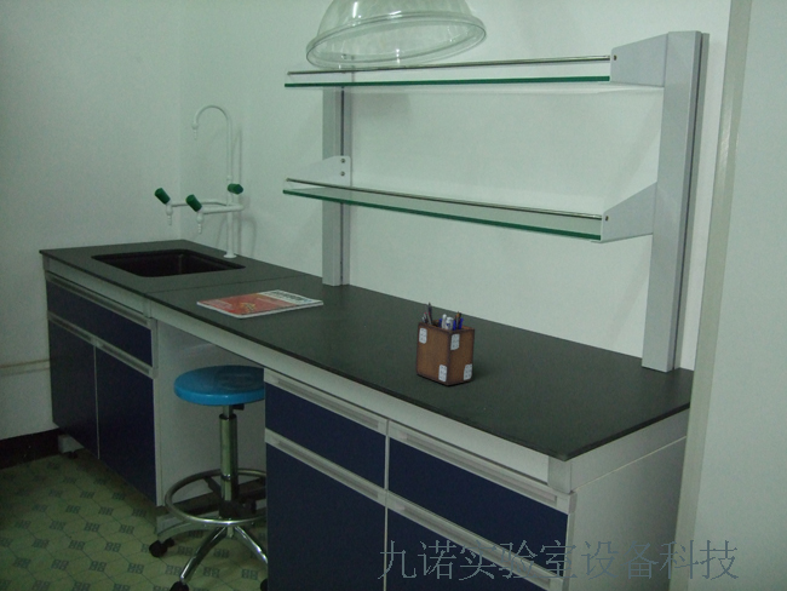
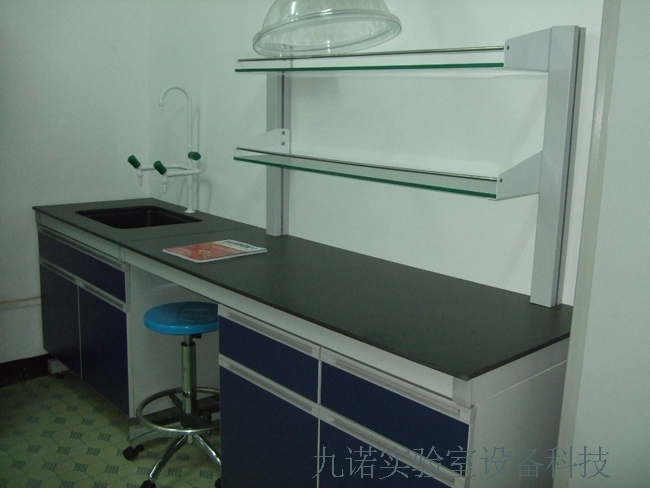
- desk organizer (444, 340)
